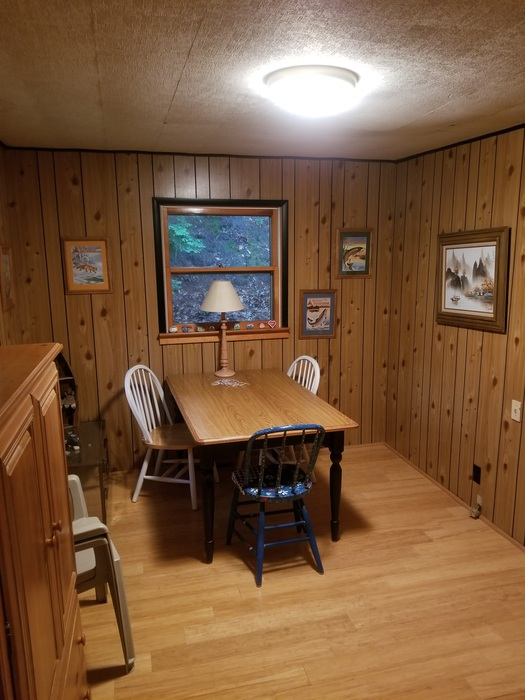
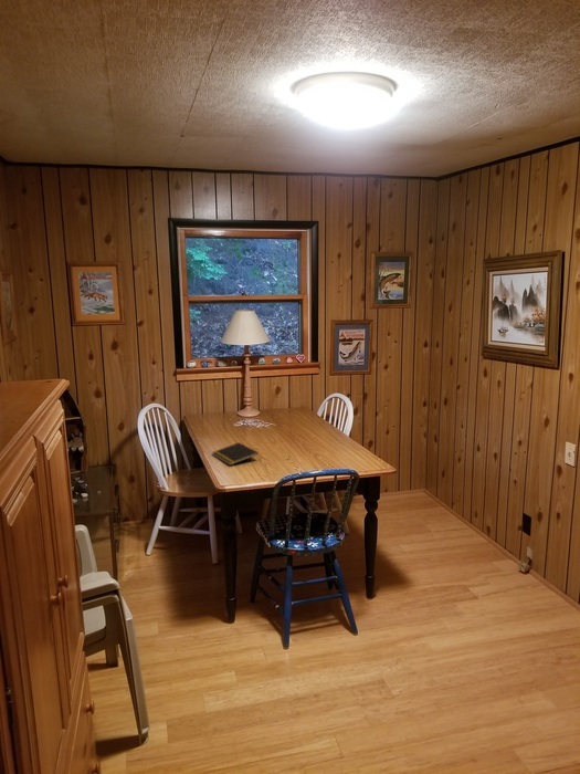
+ notepad (234, 453)
